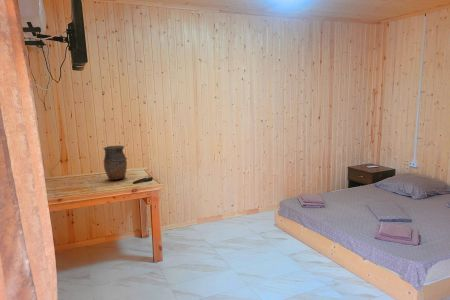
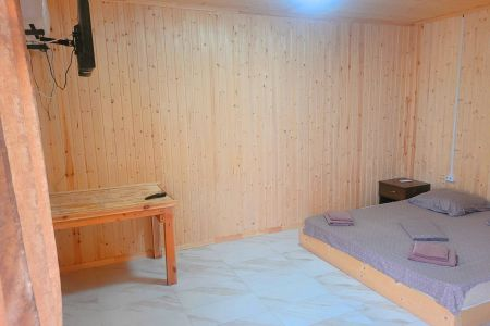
- vase (115, 162)
